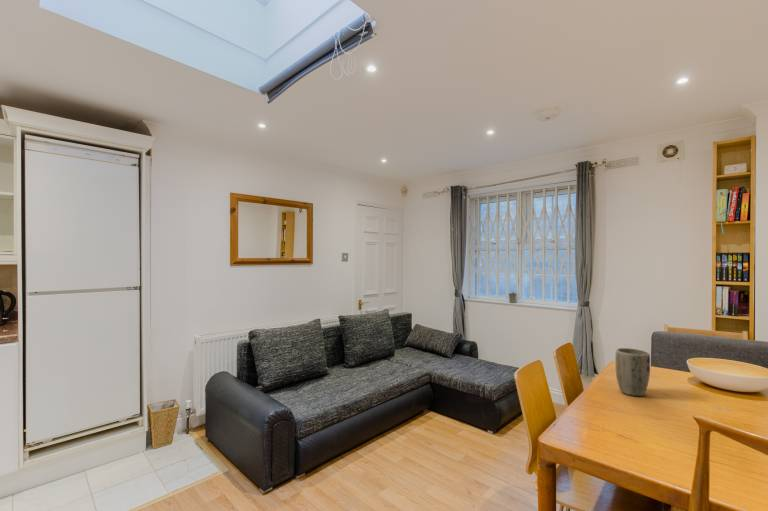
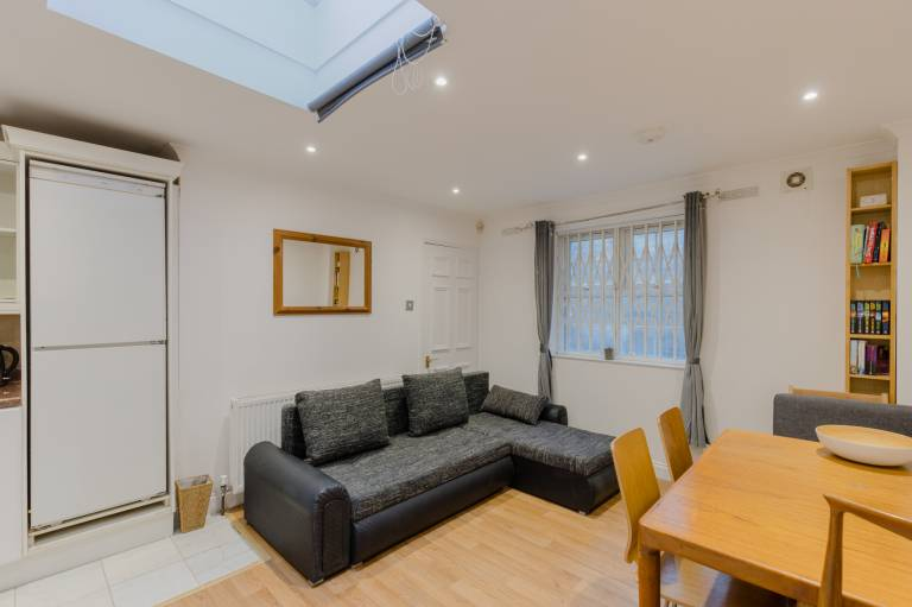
- plant pot (632, 372)
